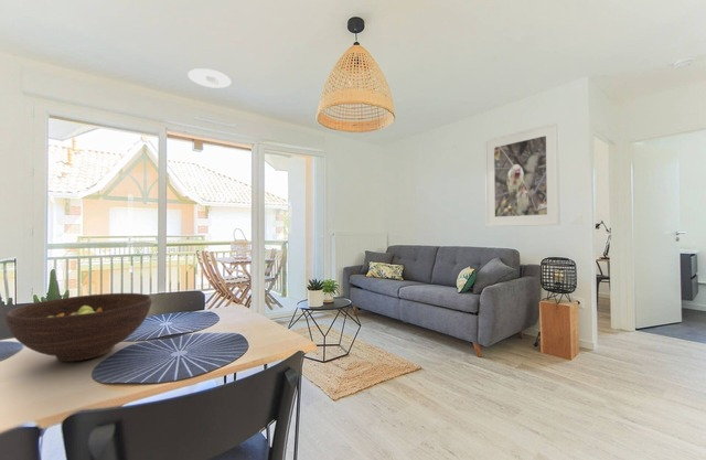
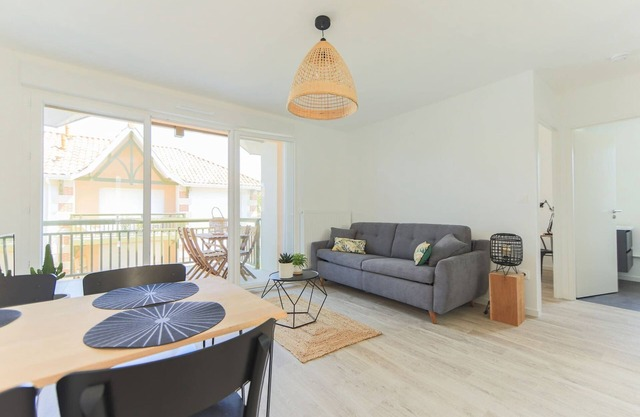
- fruit bowl (86, 329)
- recessed light (210, 76)
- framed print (518, 179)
